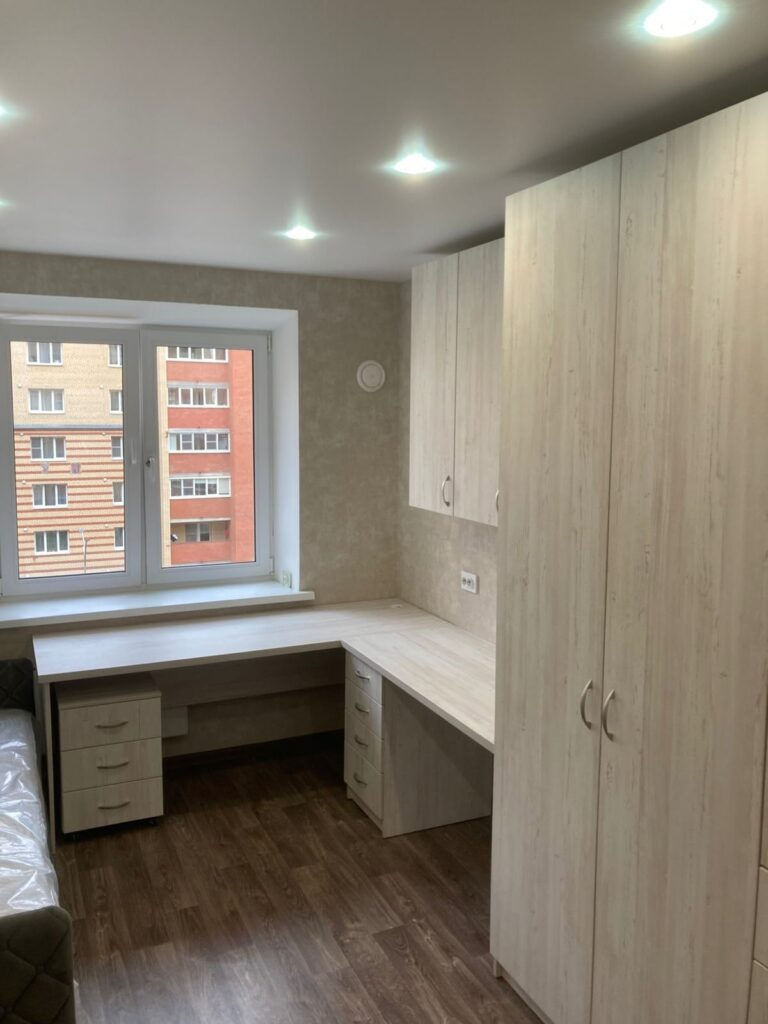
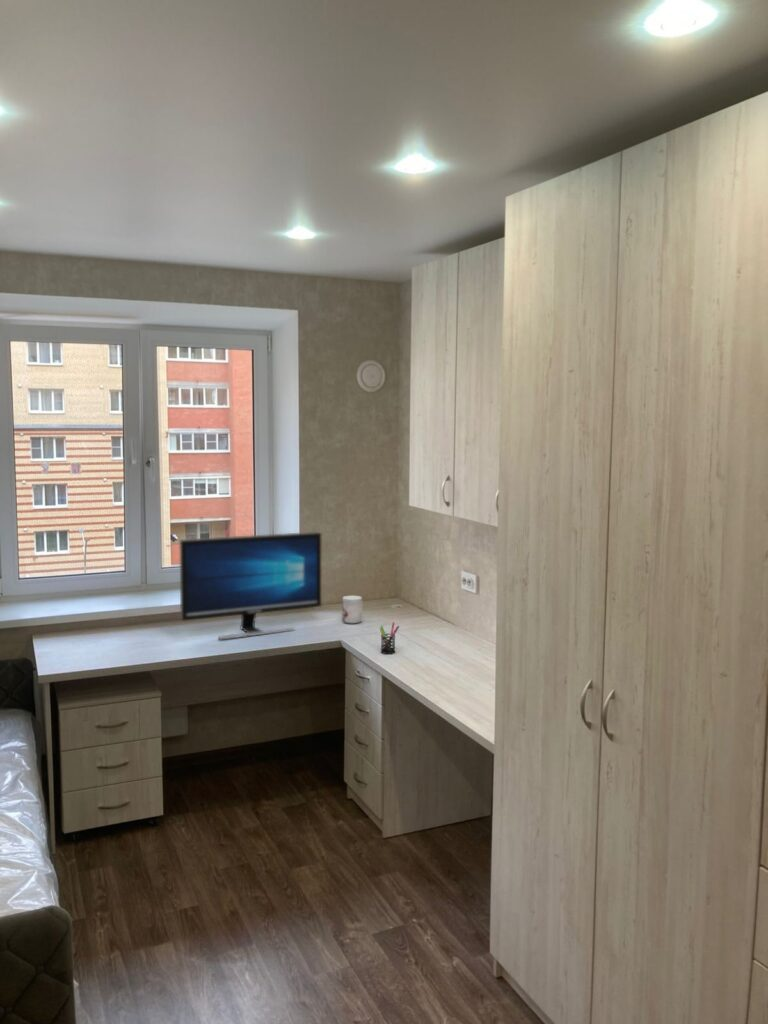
+ mug (352, 609)
+ computer monitor (252, 583)
+ pen holder (387, 637)
